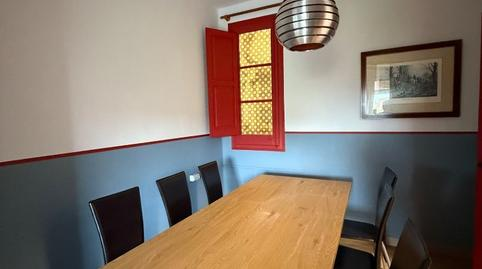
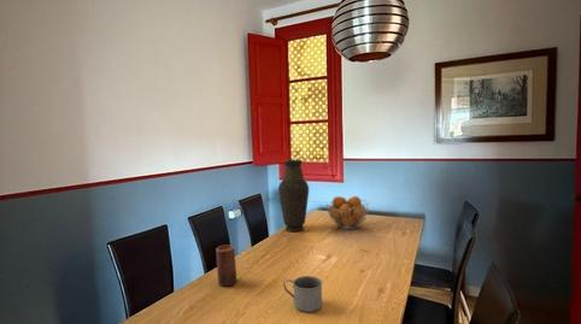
+ vase (293, 194)
+ fruit basket (347, 211)
+ candle (225, 264)
+ mug (305, 293)
